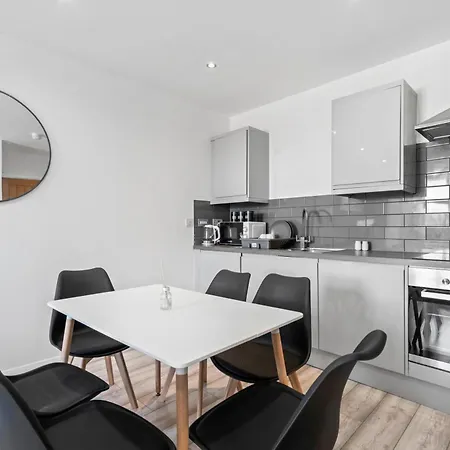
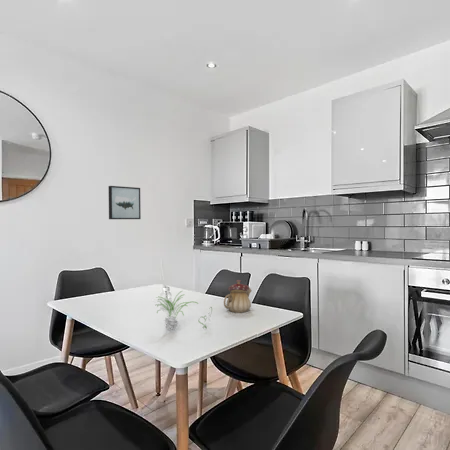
+ wall art (125, 203)
+ plant (181, 311)
+ teapot (237, 295)
